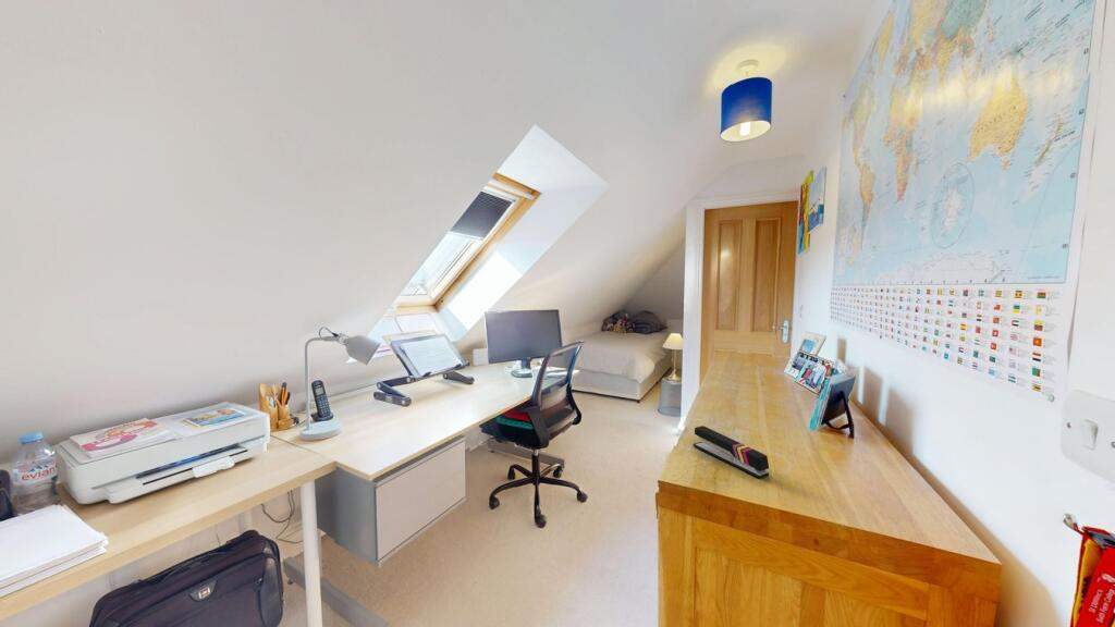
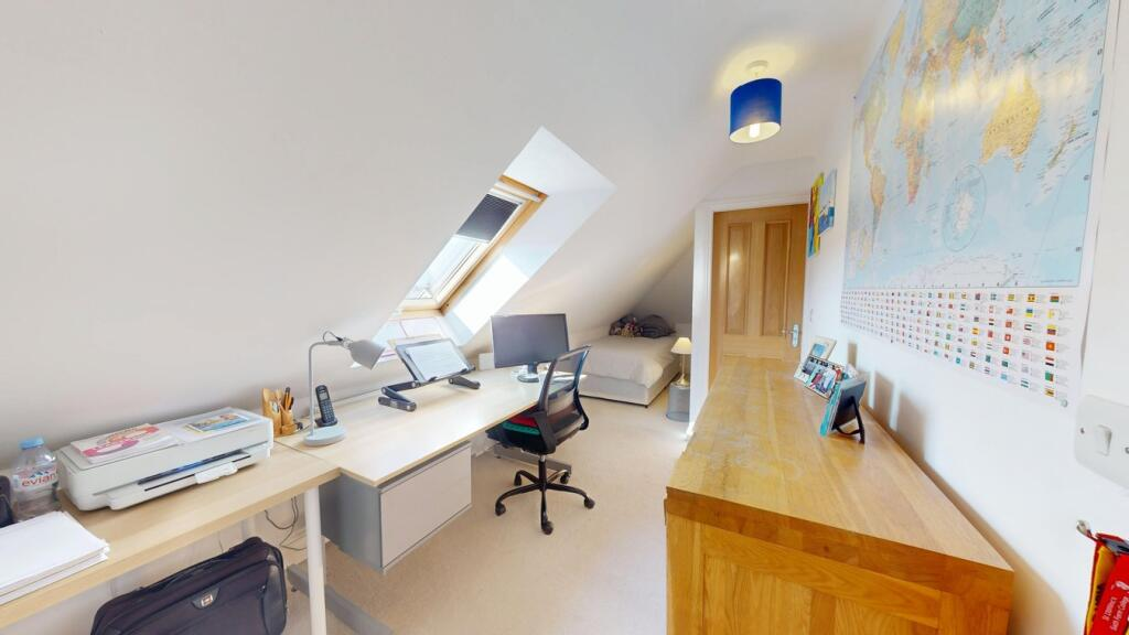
- stapler (727, 448)
